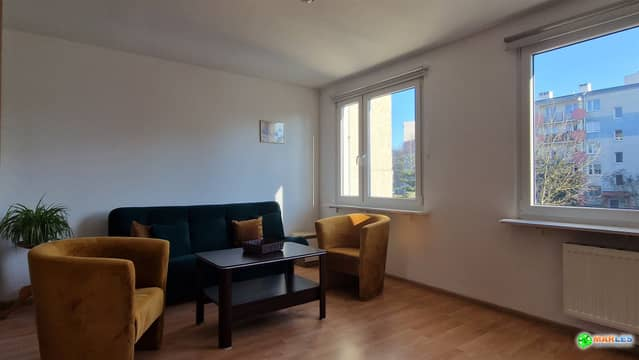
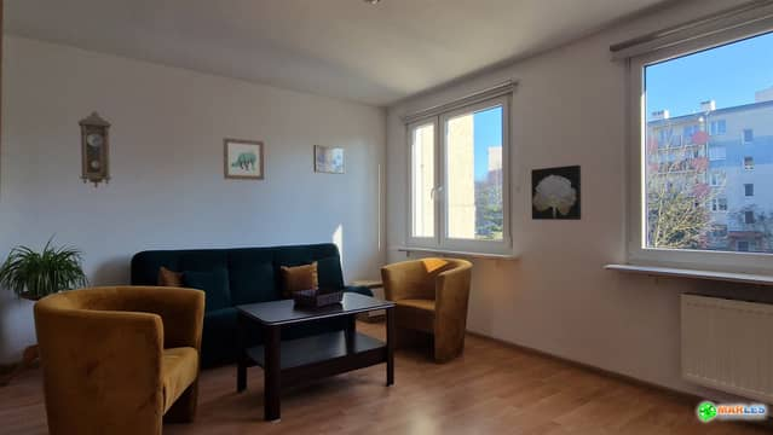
+ wall art (243, 160)
+ wall art (555, 193)
+ pendulum clock (94, 150)
